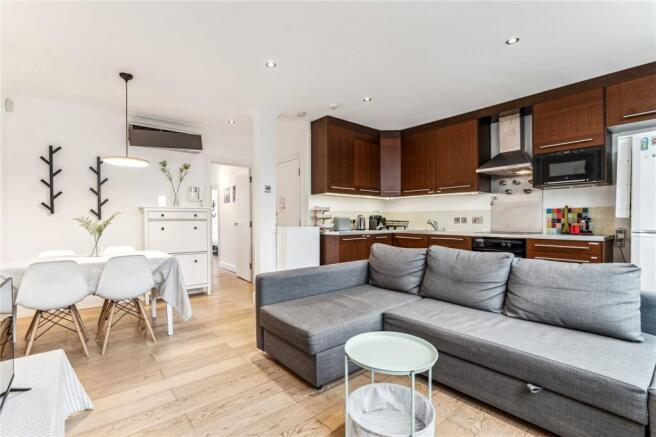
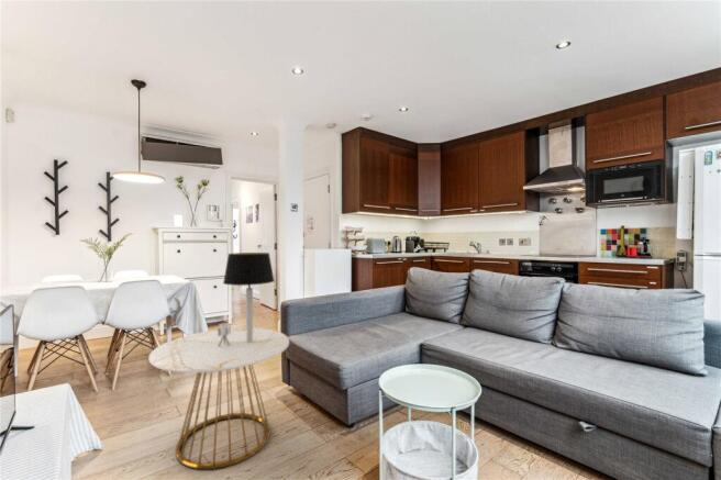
+ side table (226, 381)
+ table lamp (248, 297)
